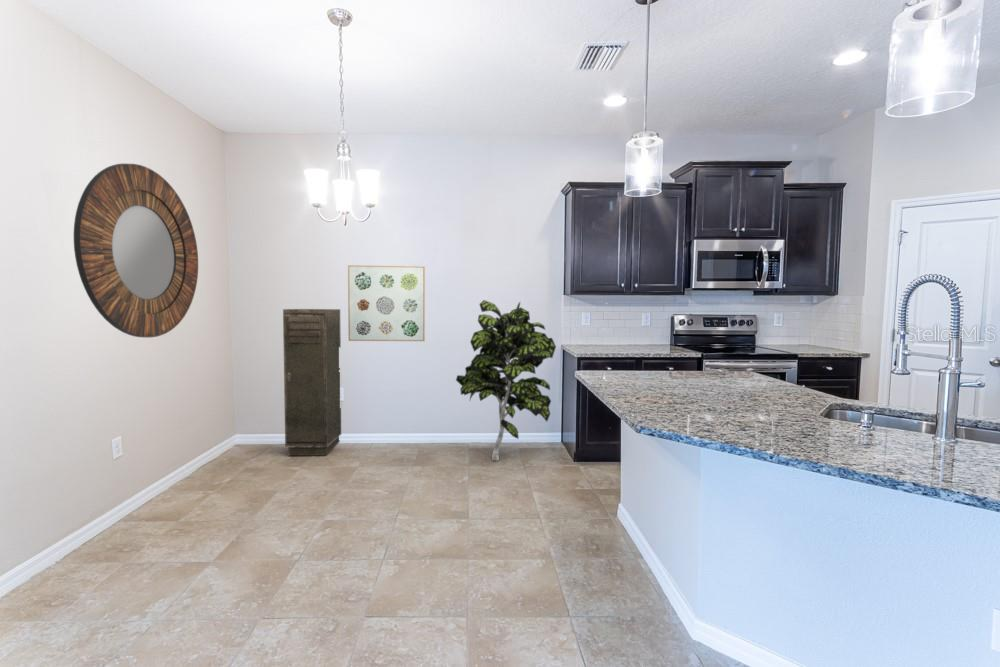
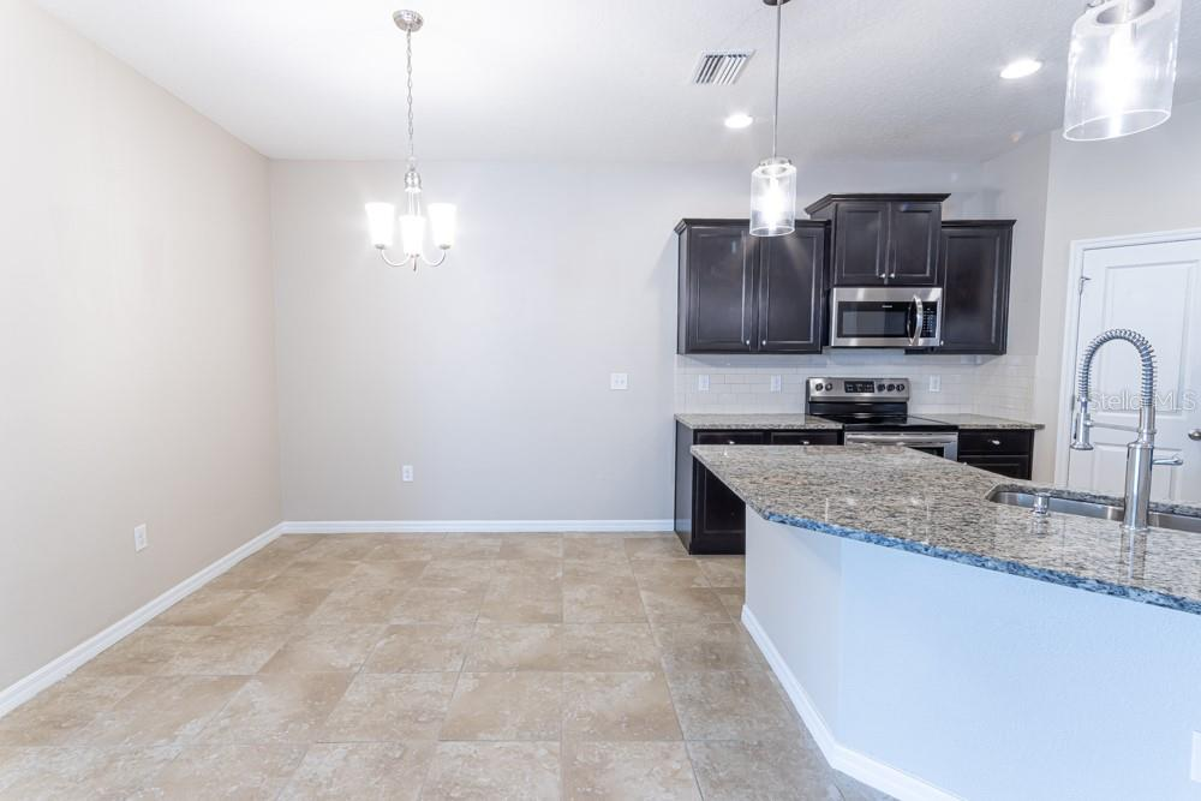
- wall art (386, 303)
- storage cabinet (313, 379)
- indoor plant (504, 380)
- home mirror (146, 253)
